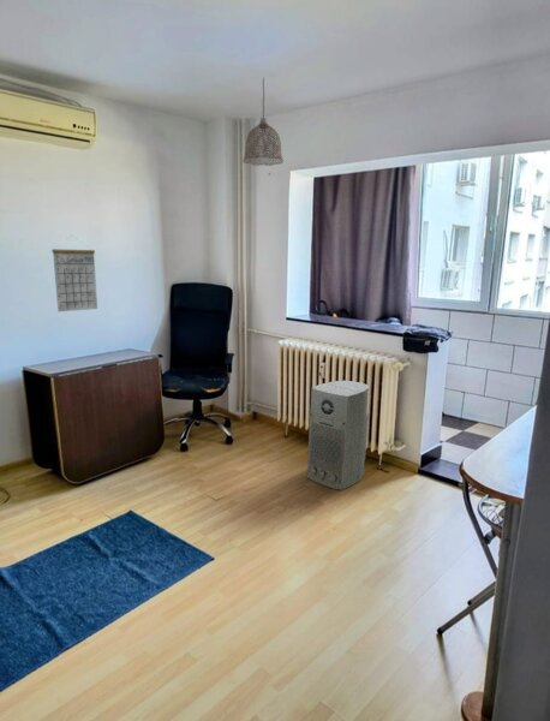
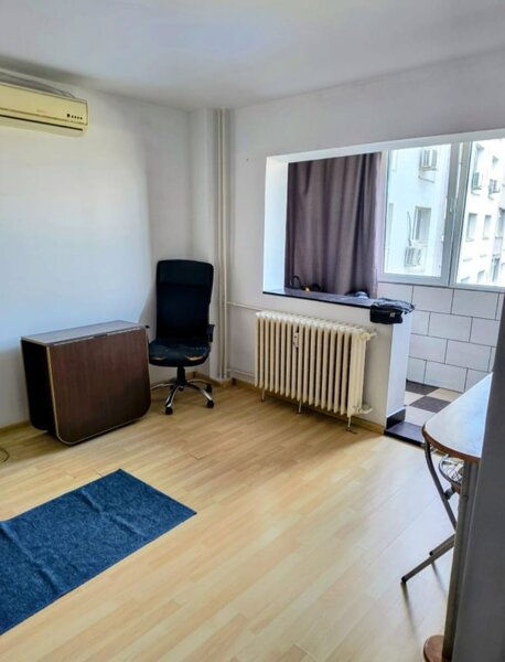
- pendant lamp (263, 120)
- calendar (76, 273)
- air purifier (340, 431)
